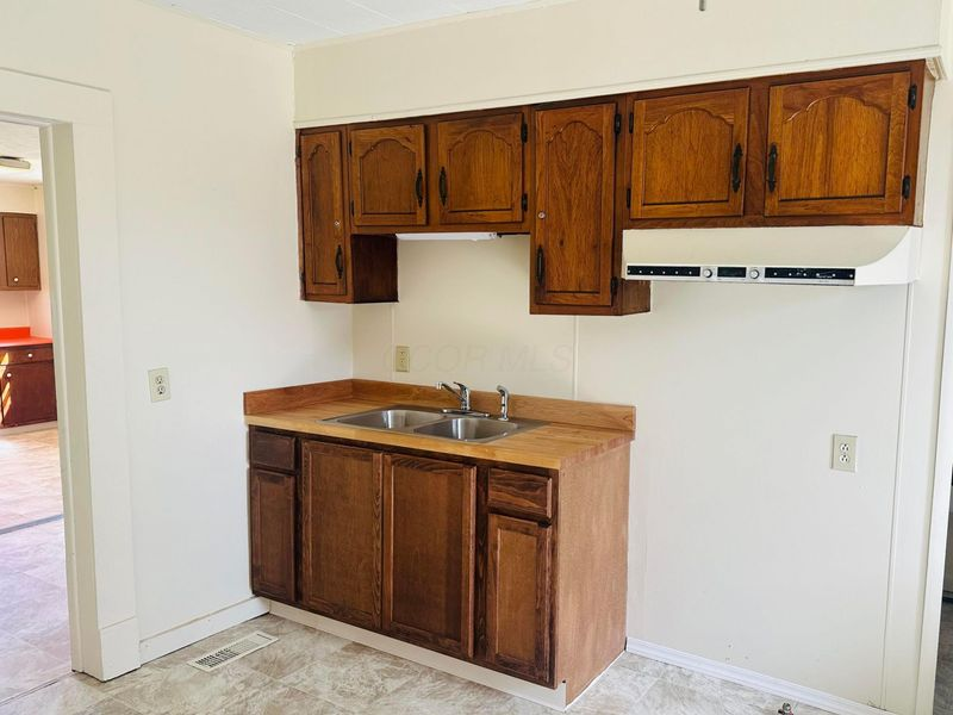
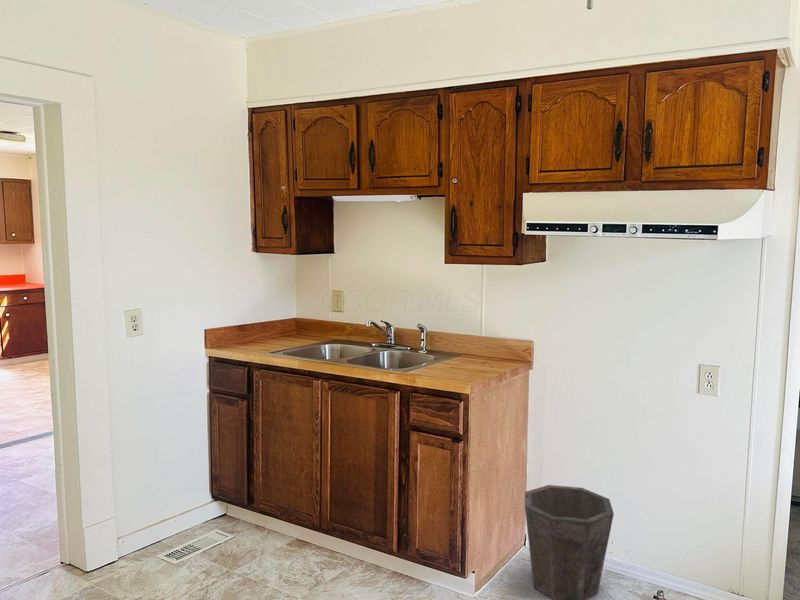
+ waste bin (566, 543)
